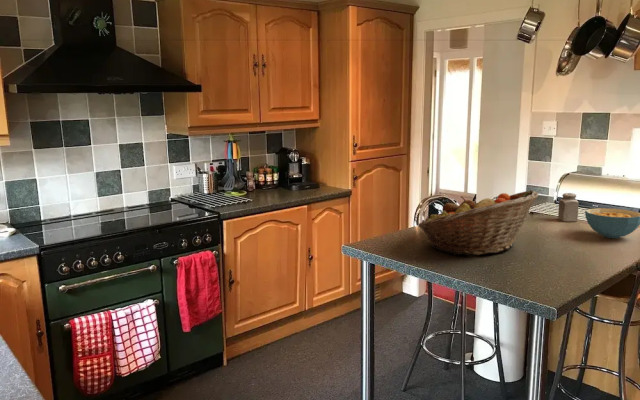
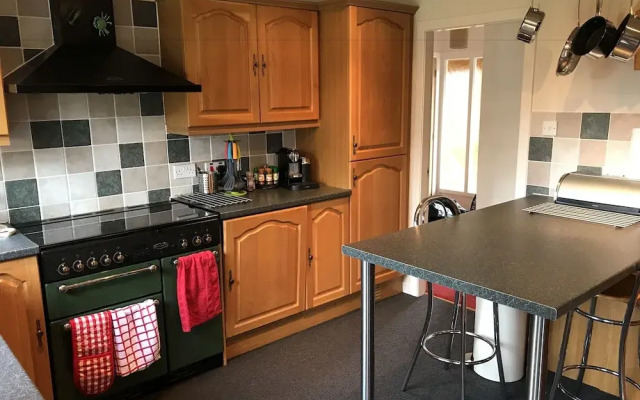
- fruit basket (478, 218)
- cereal bowl (612, 224)
- salt shaker (568, 206)
